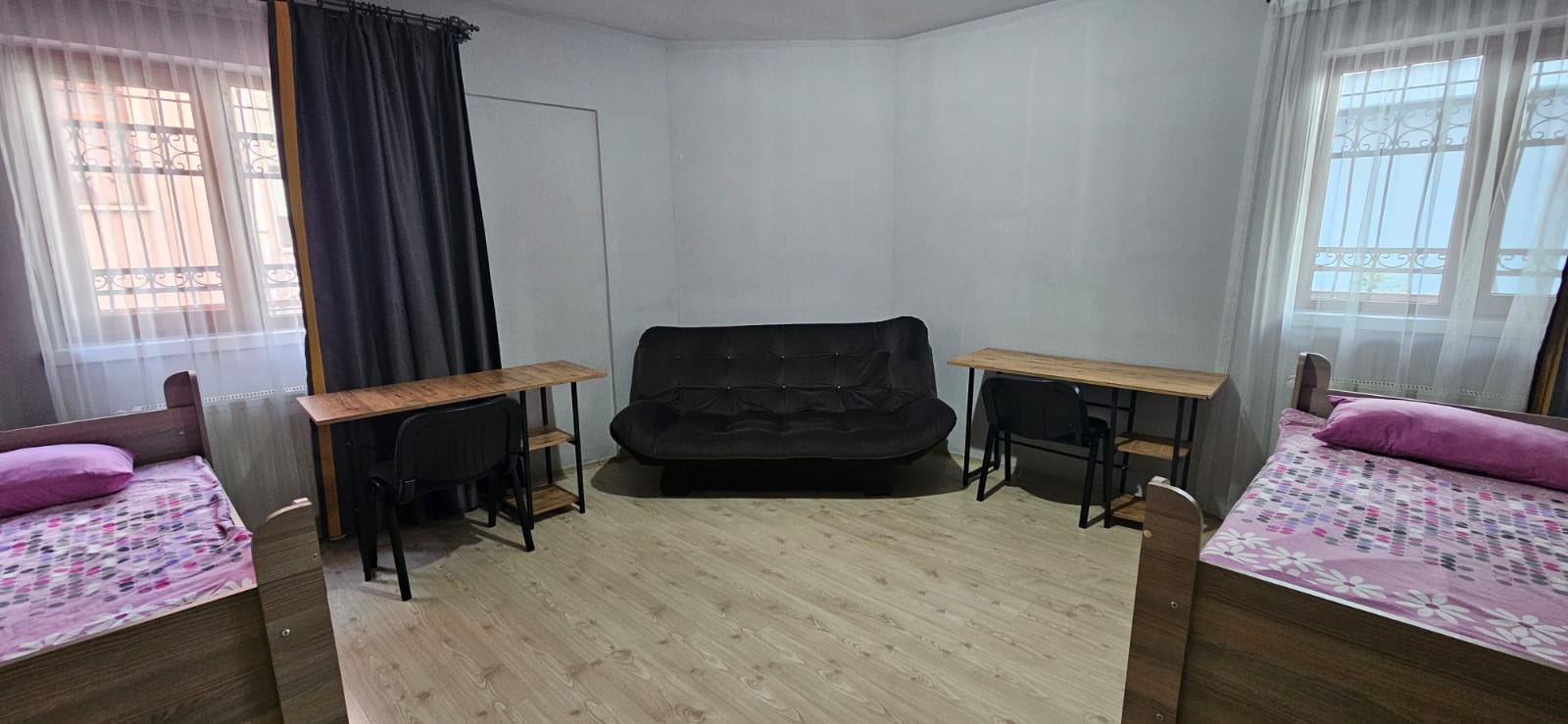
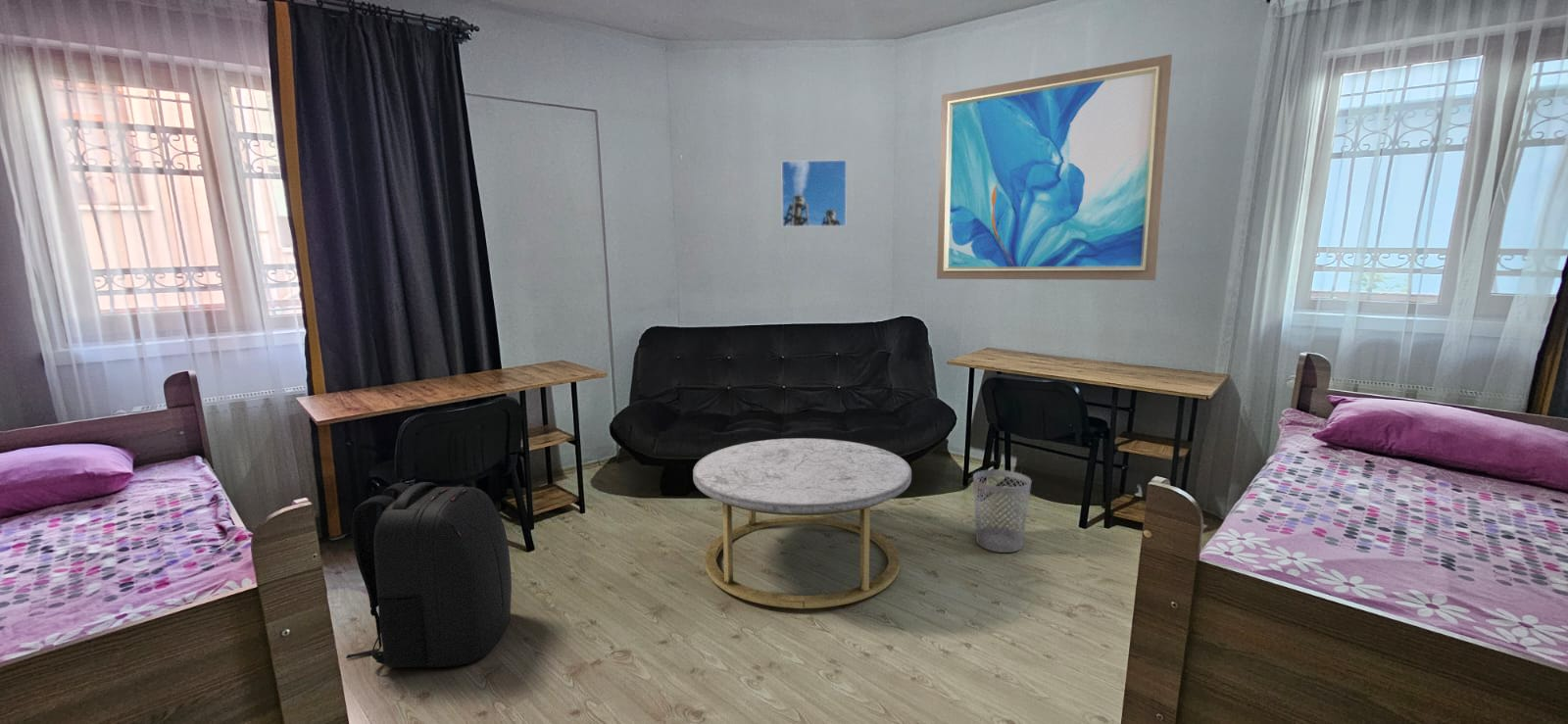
+ backpack (427, 563)
+ wall art (1040, 179)
+ coffee table (802, 512)
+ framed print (813, 194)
+ wastebasket (1000, 510)
